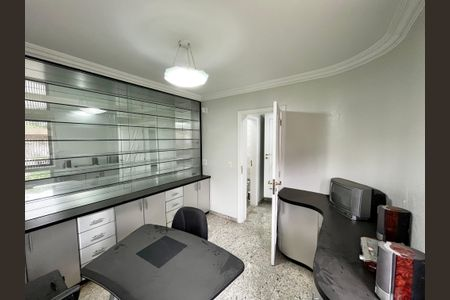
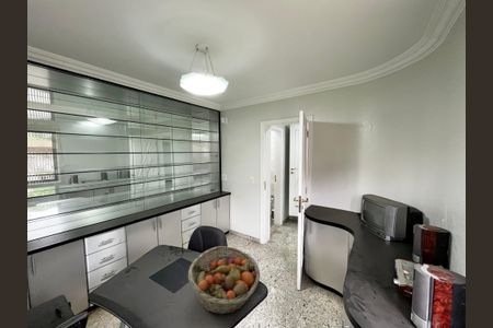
+ fruit basket (226, 276)
